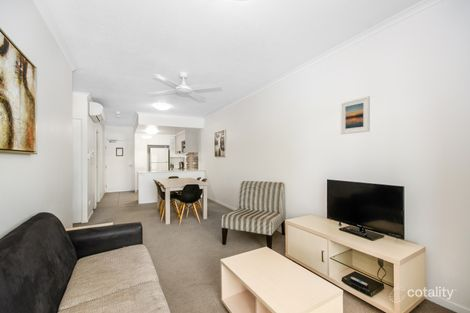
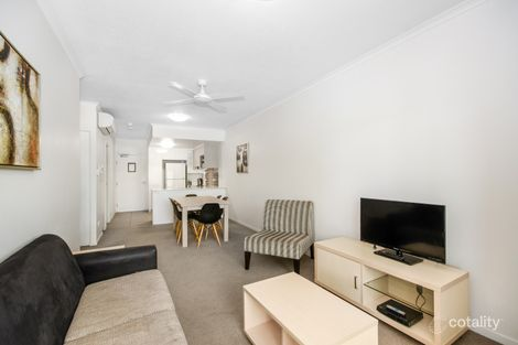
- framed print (354, 116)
